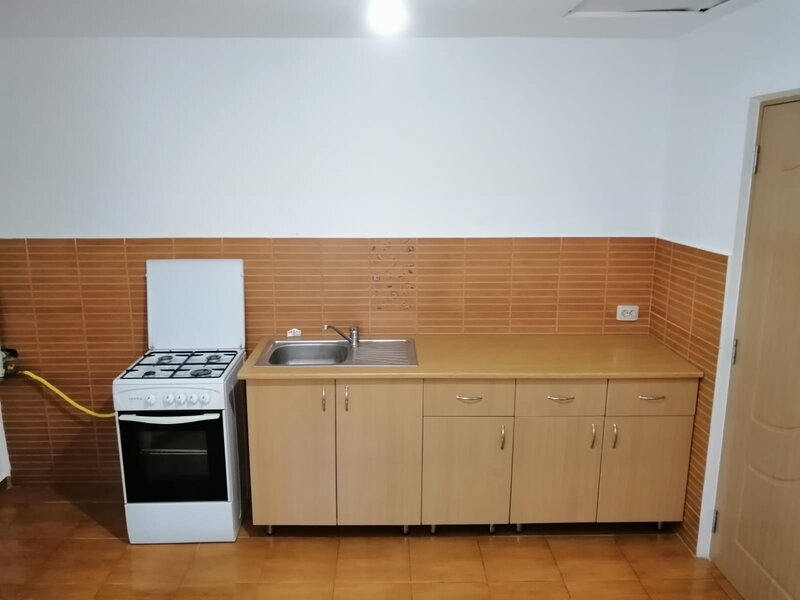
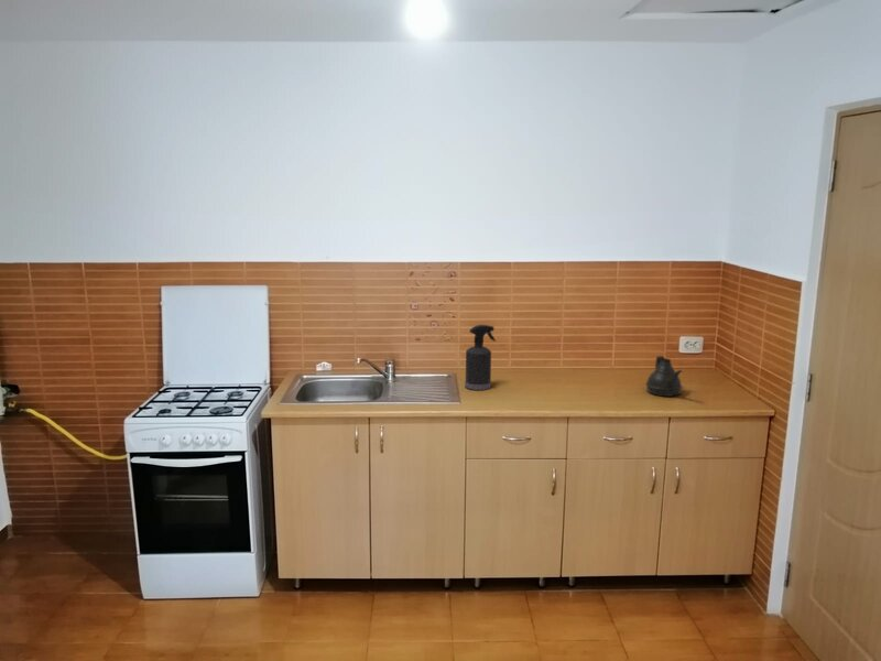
+ spray bottle (478, 356)
+ teapot (666, 377)
